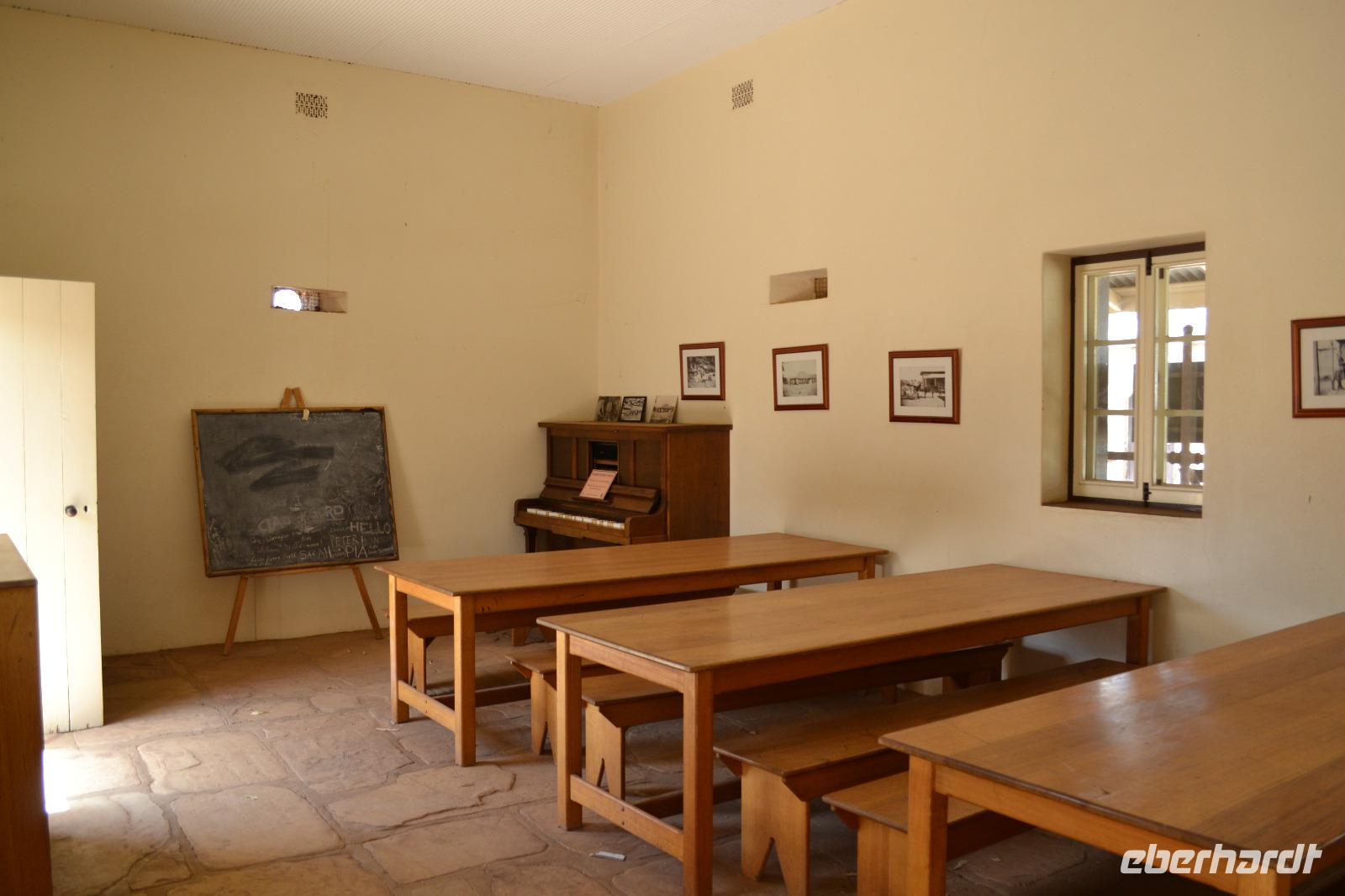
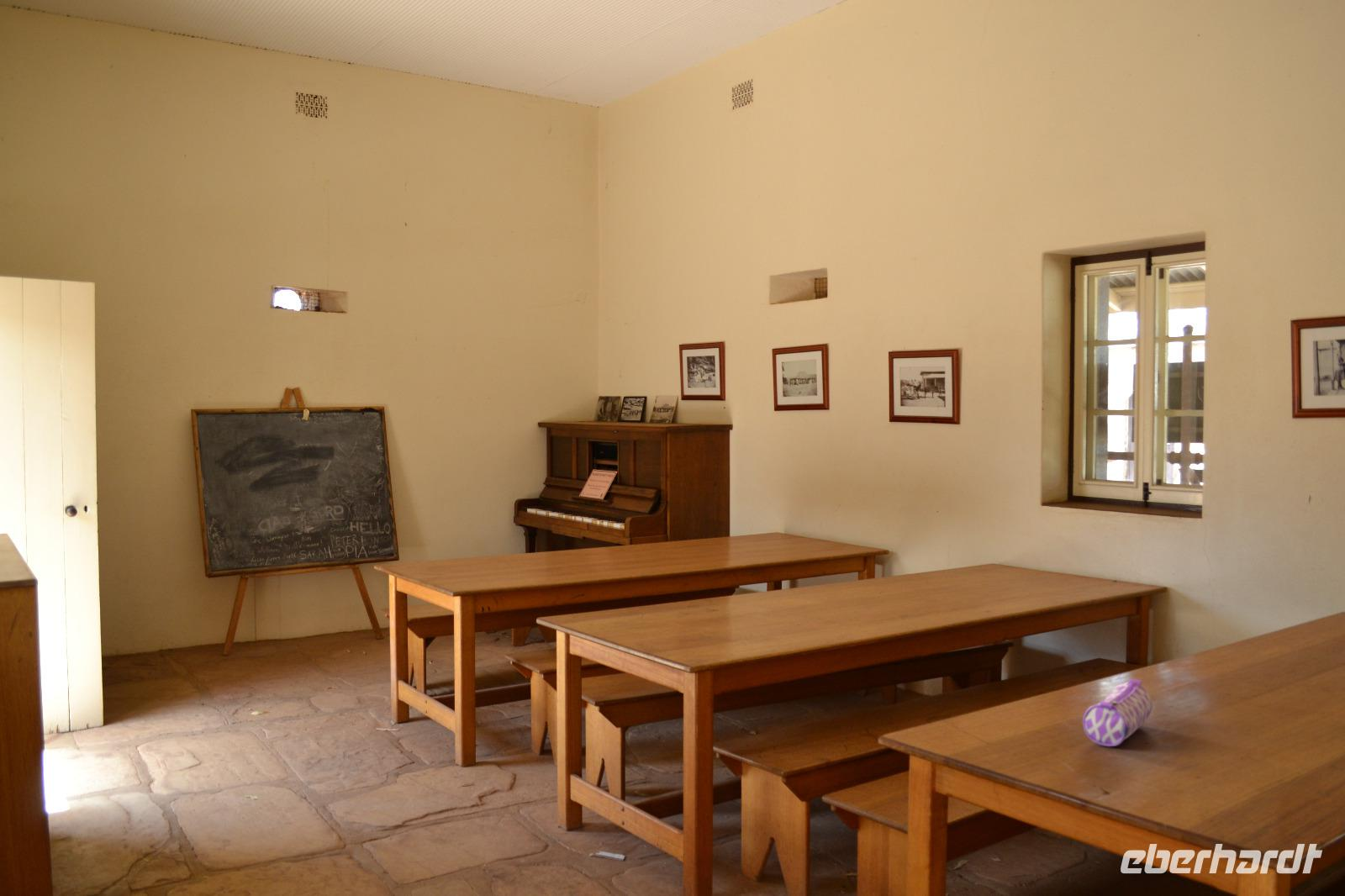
+ pencil case (1117, 712)
